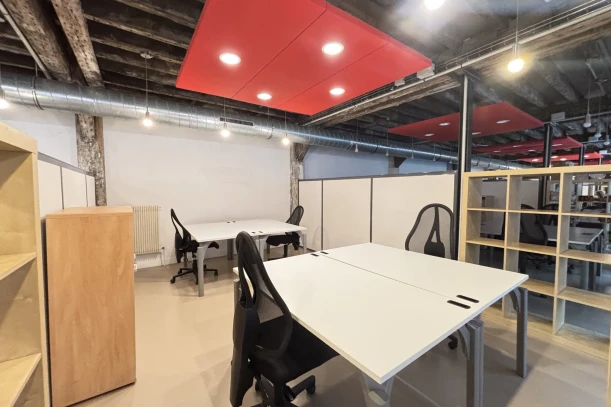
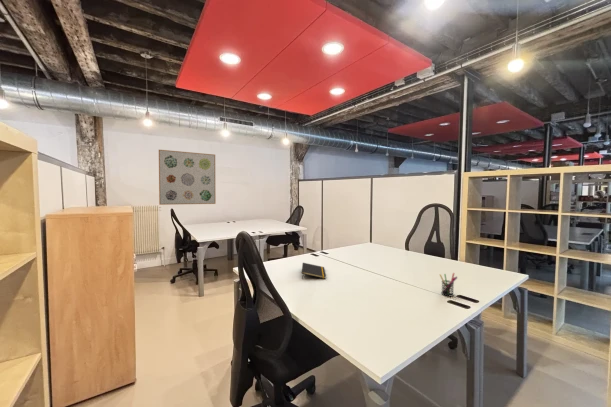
+ wall art (188, 178)
+ notepad (313, 270)
+ pen holder (447, 283)
